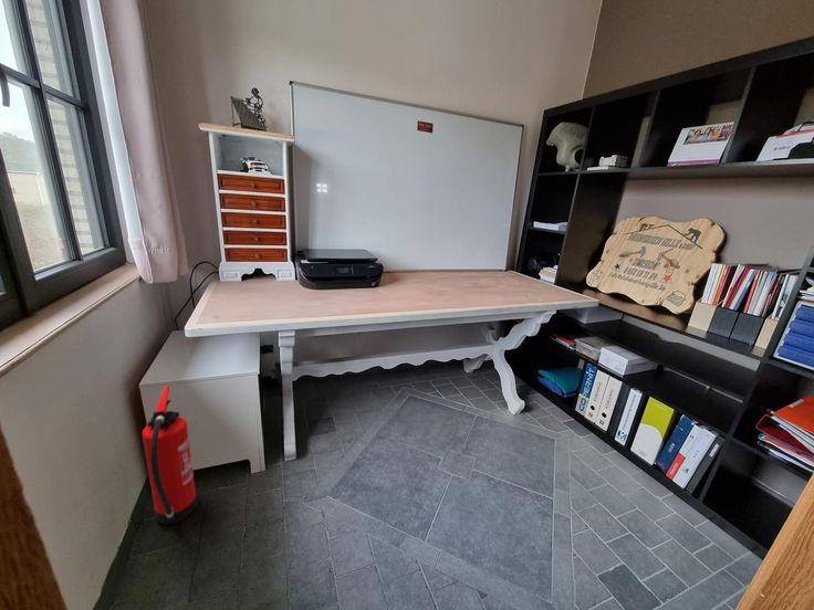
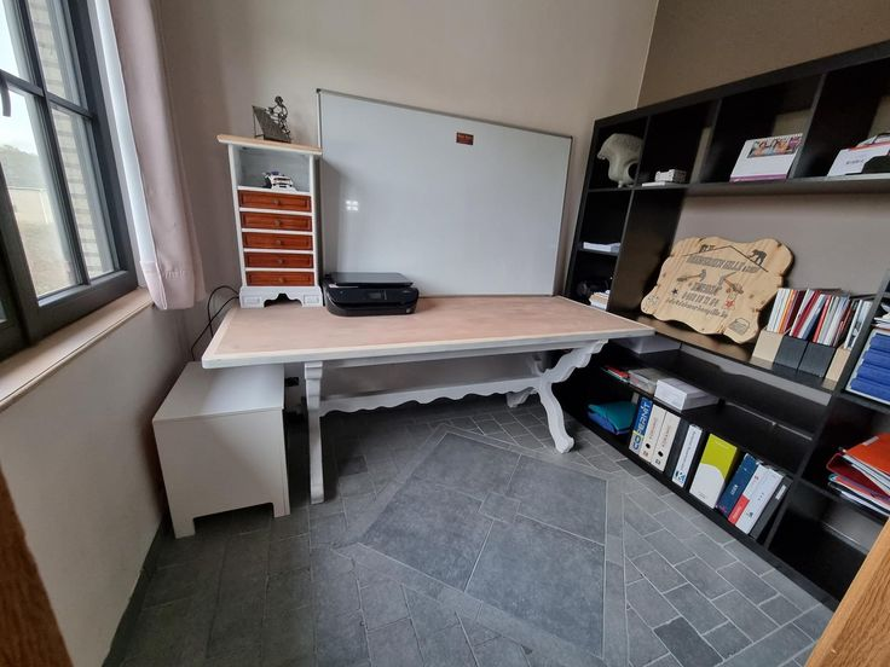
- fire extinguisher (167, 462)
